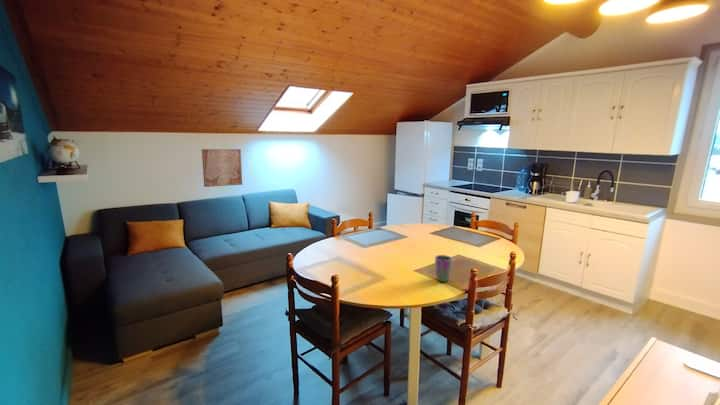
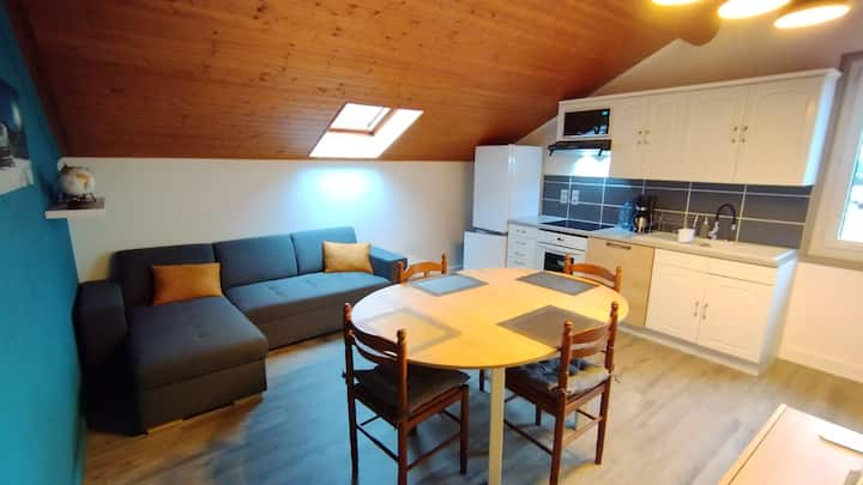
- wall art (222, 167)
- cup (443, 268)
